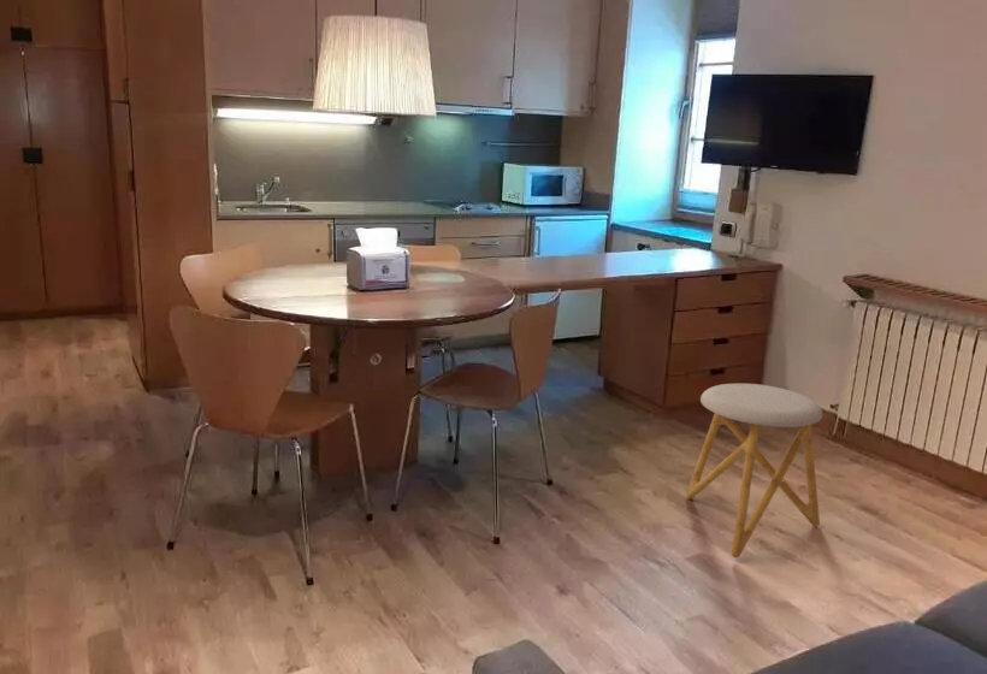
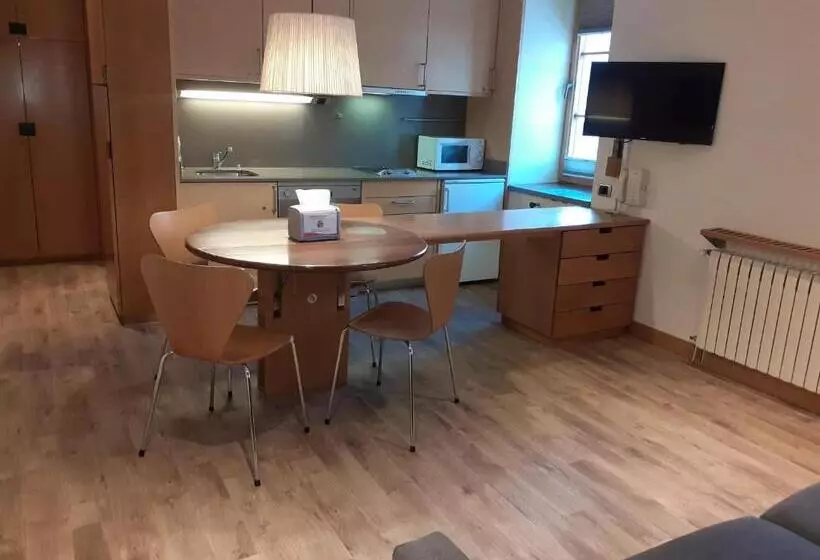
- stool (763, 462)
